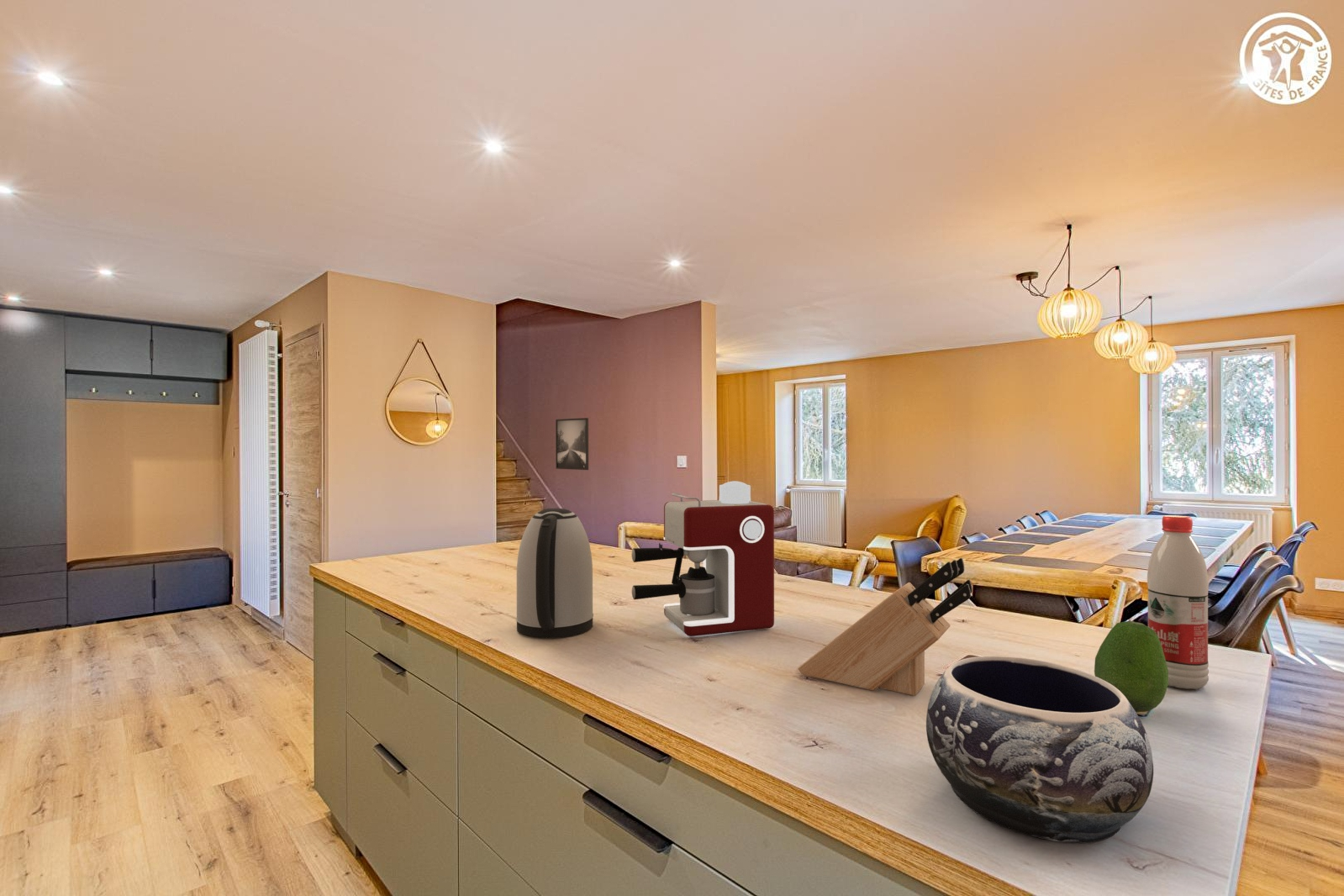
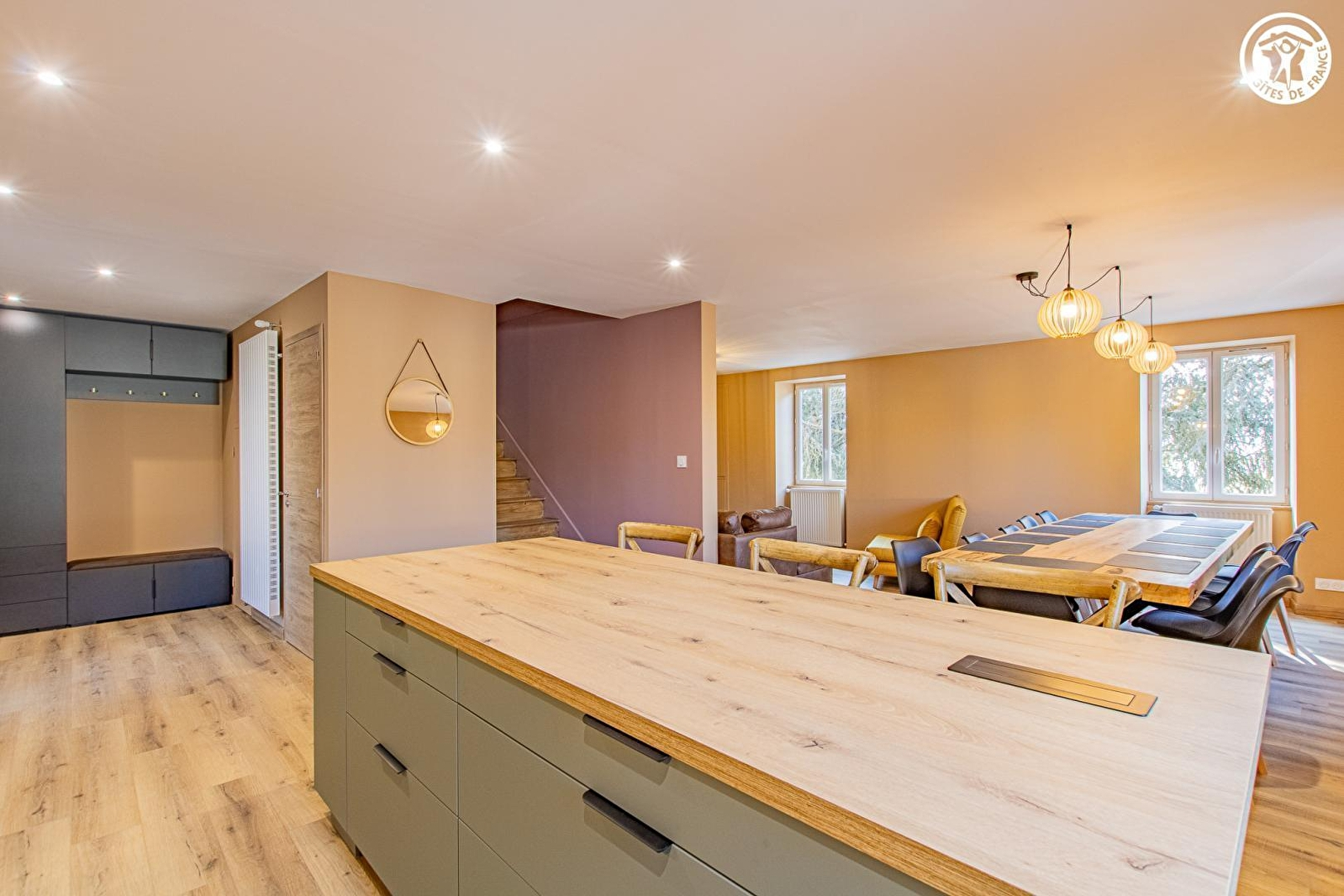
- decorative bowl (1030, 739)
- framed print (572, 444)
- kettle (552, 570)
- knife block (883, 617)
- coffee maker (698, 554)
- water bottle (1177, 598)
- fruit (1130, 665)
